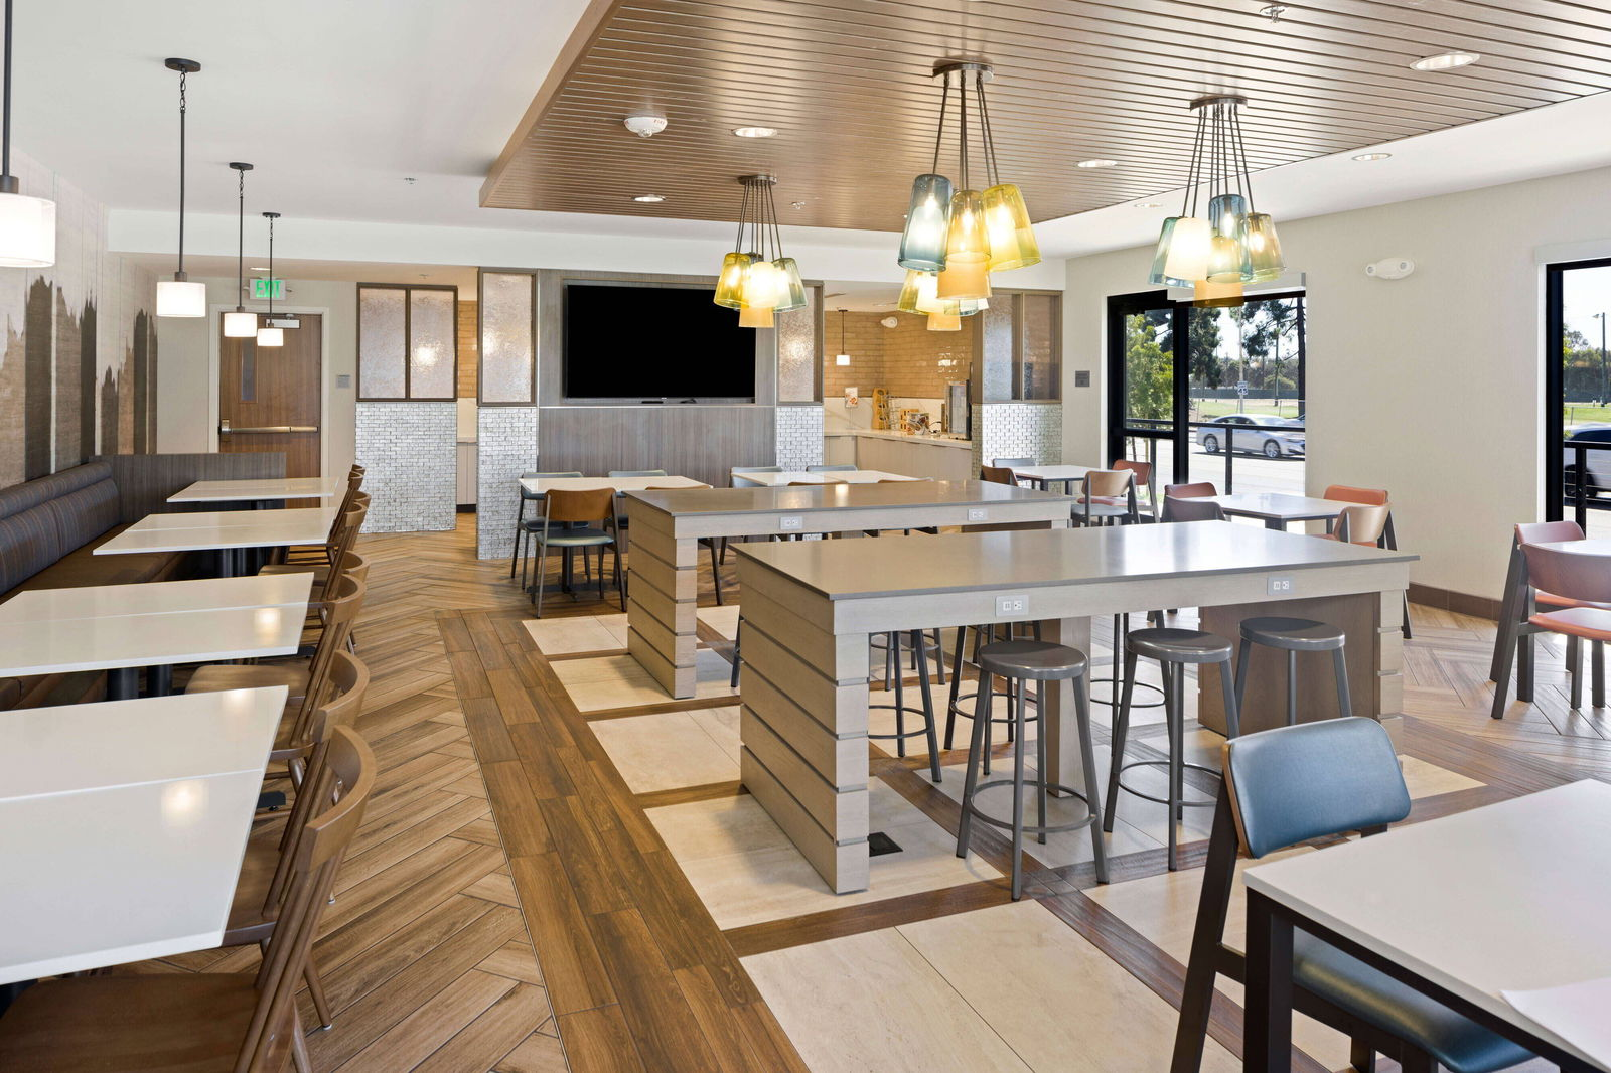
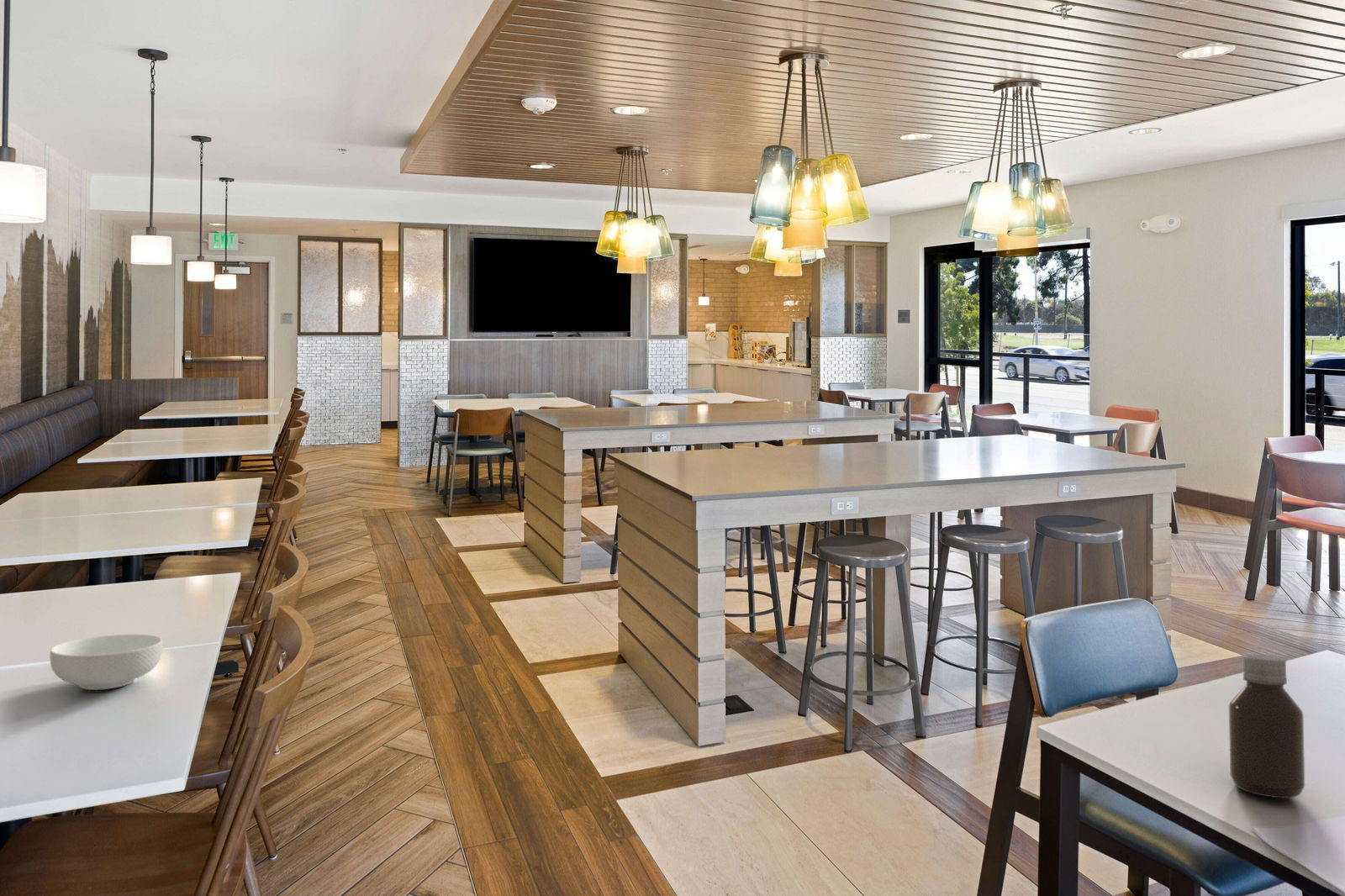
+ bottle (1266, 724)
+ cereal bowl (108, 663)
